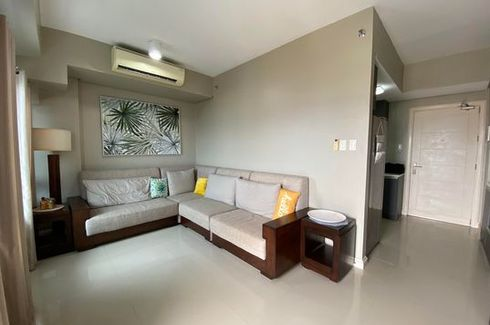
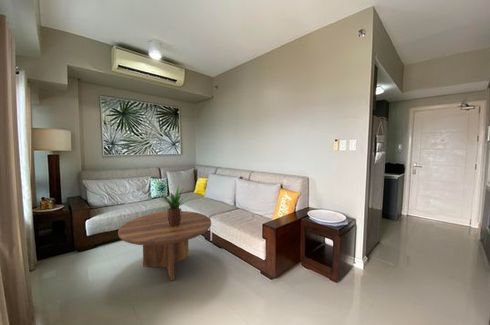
+ potted plant (175, 205)
+ coffee table (168, 244)
